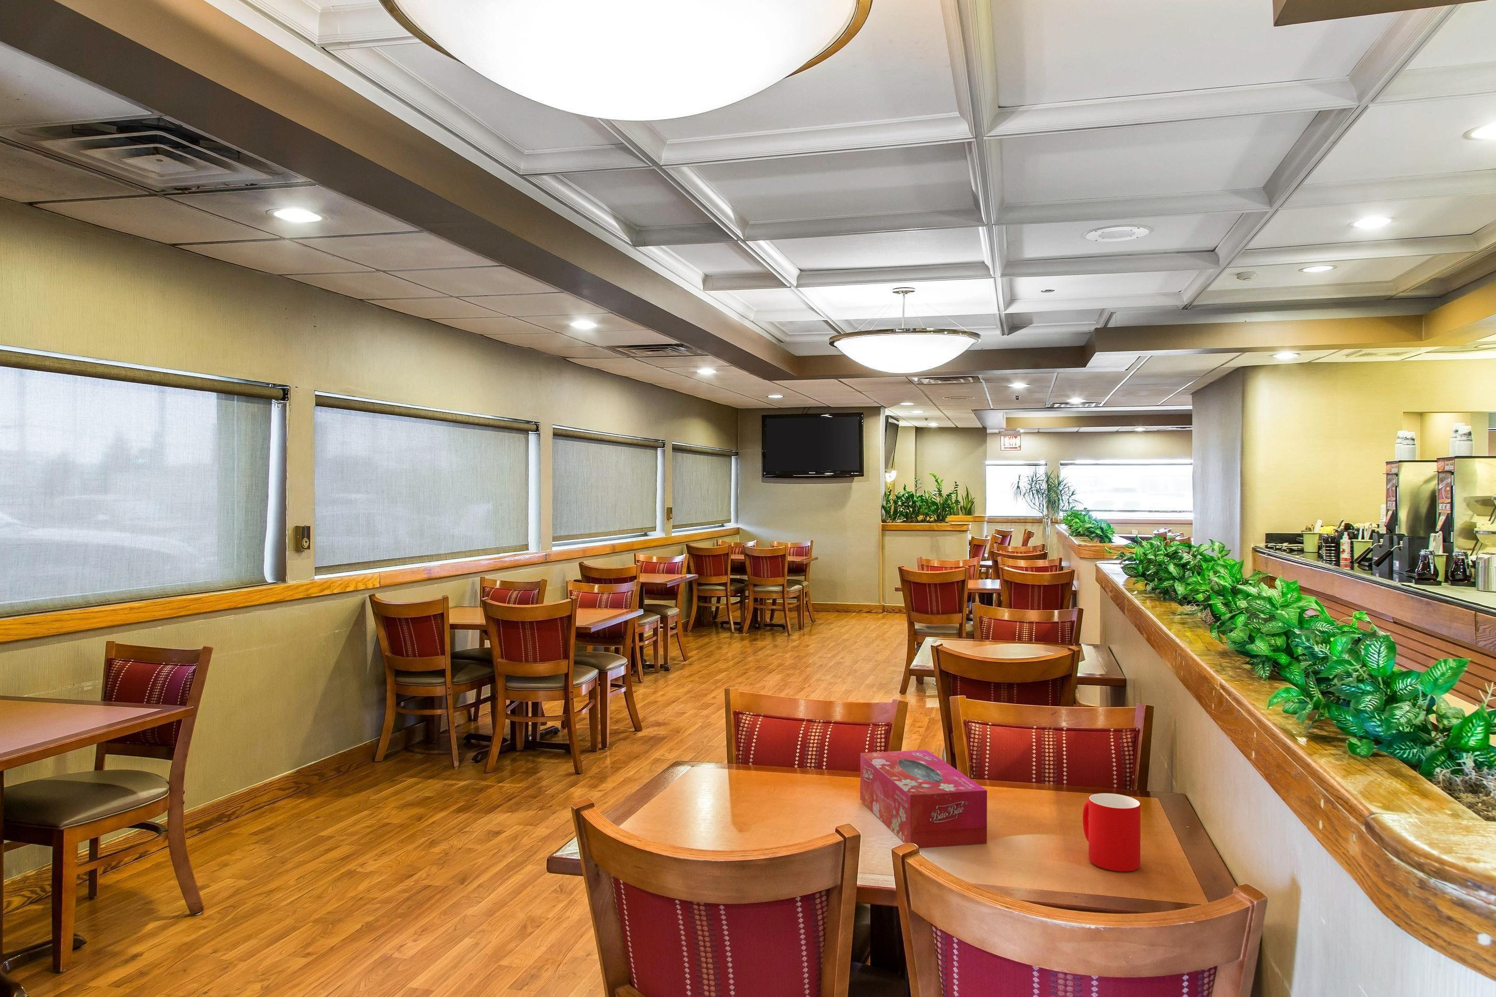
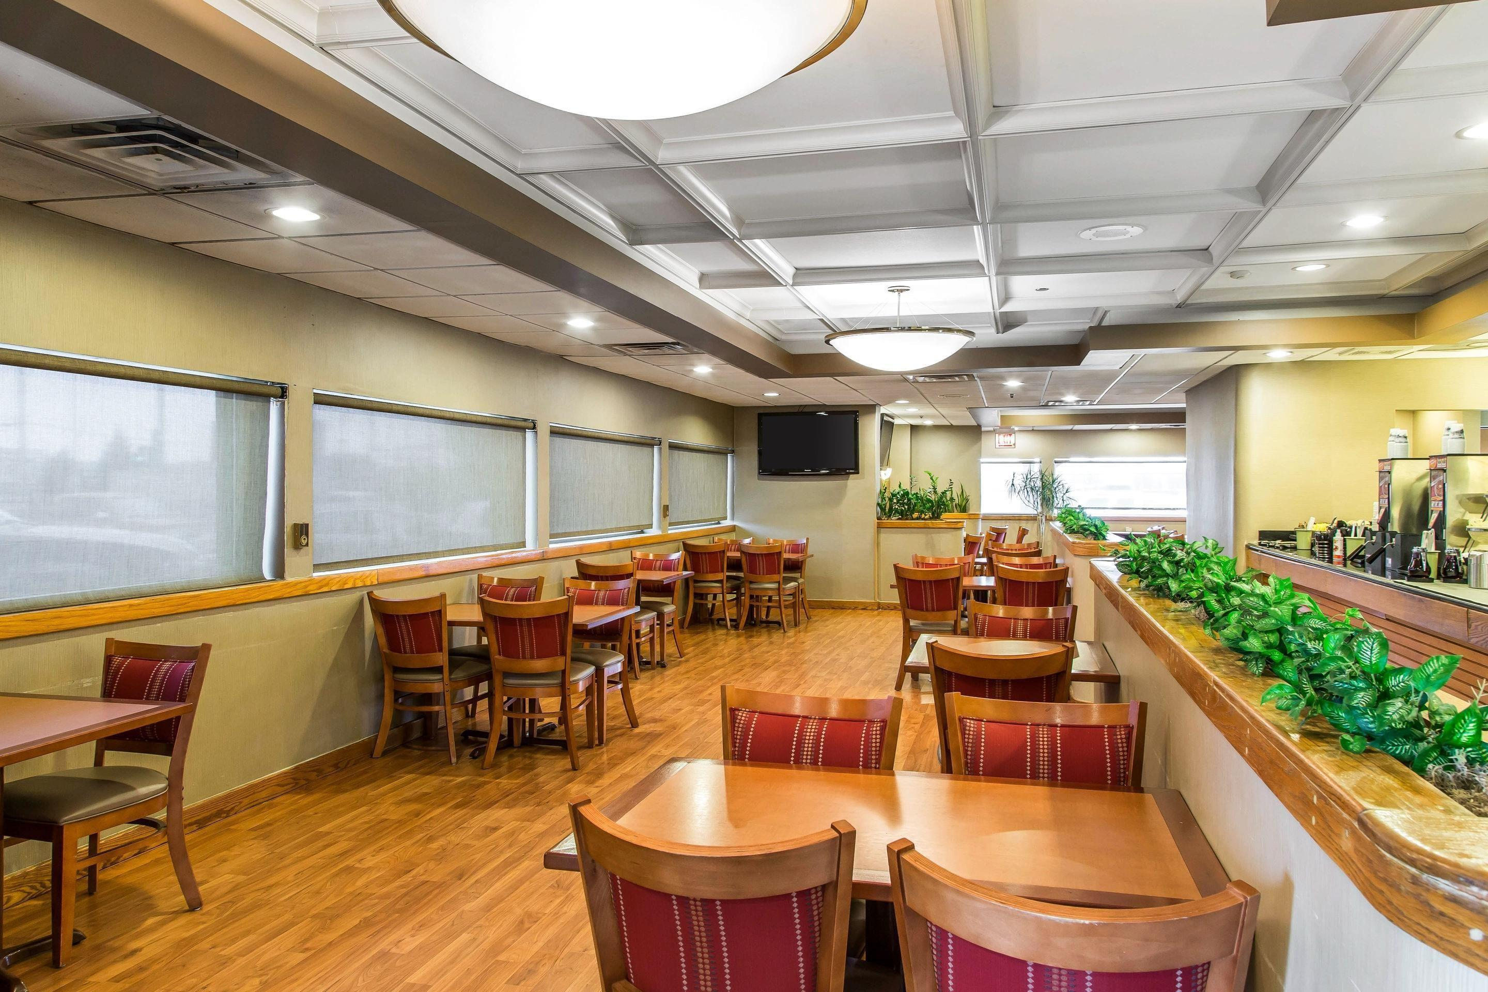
- cup (1106, 828)
- tissue box (919, 794)
